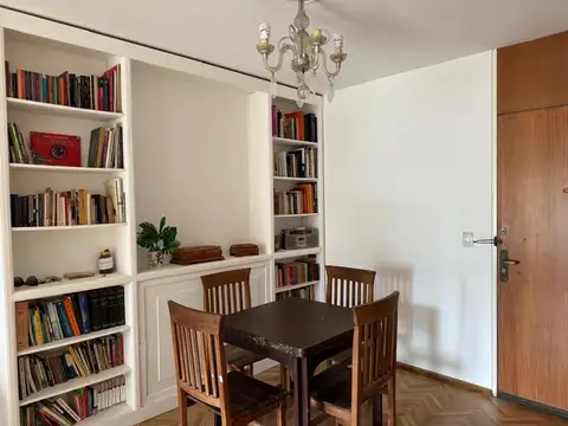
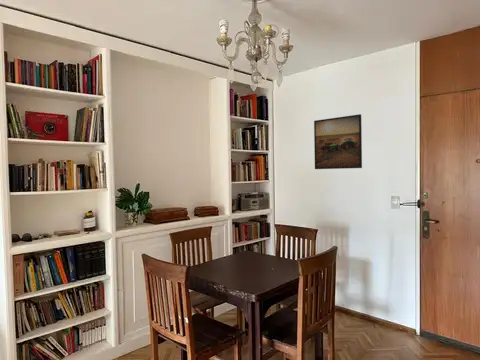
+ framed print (336, 143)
